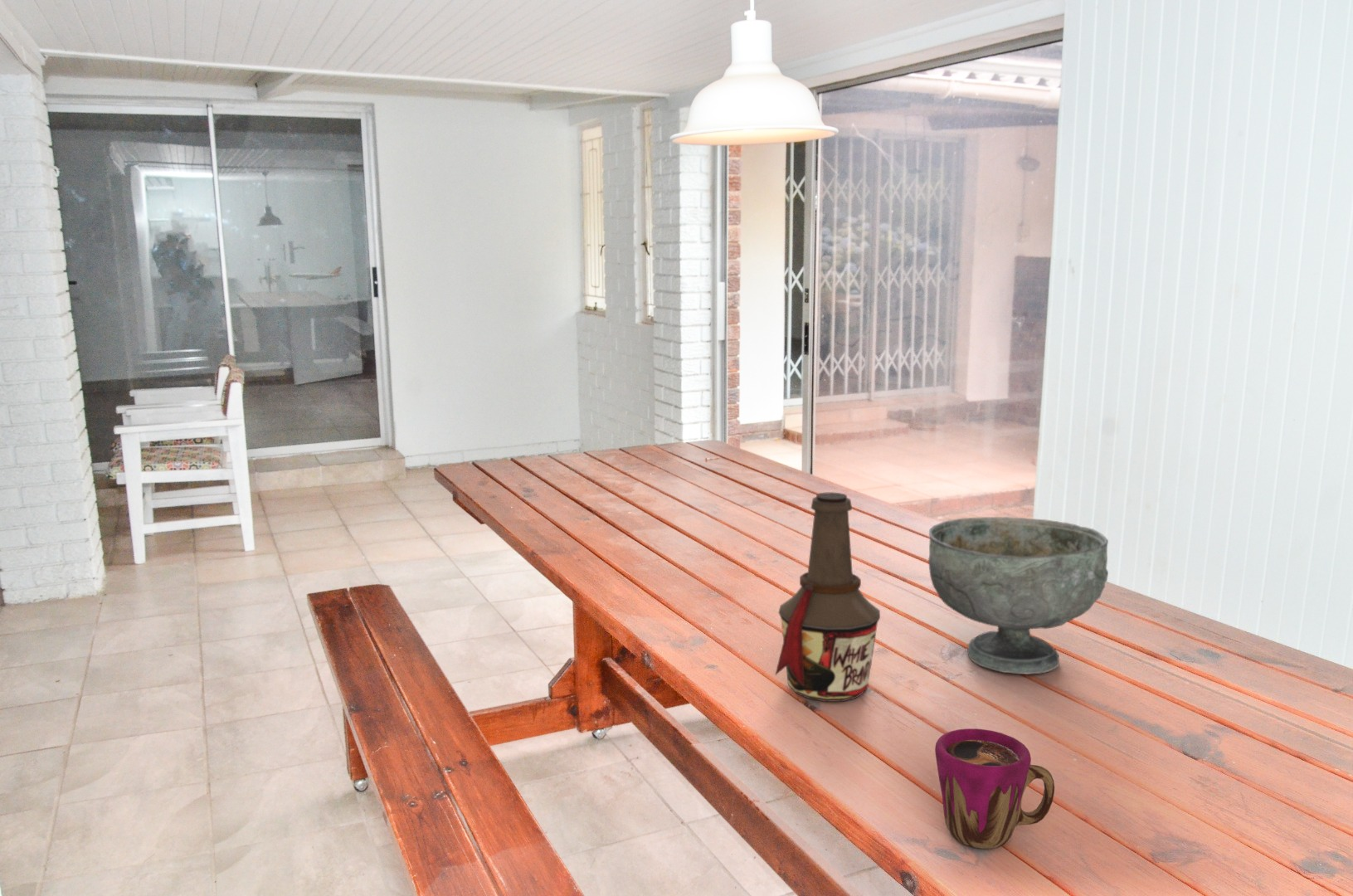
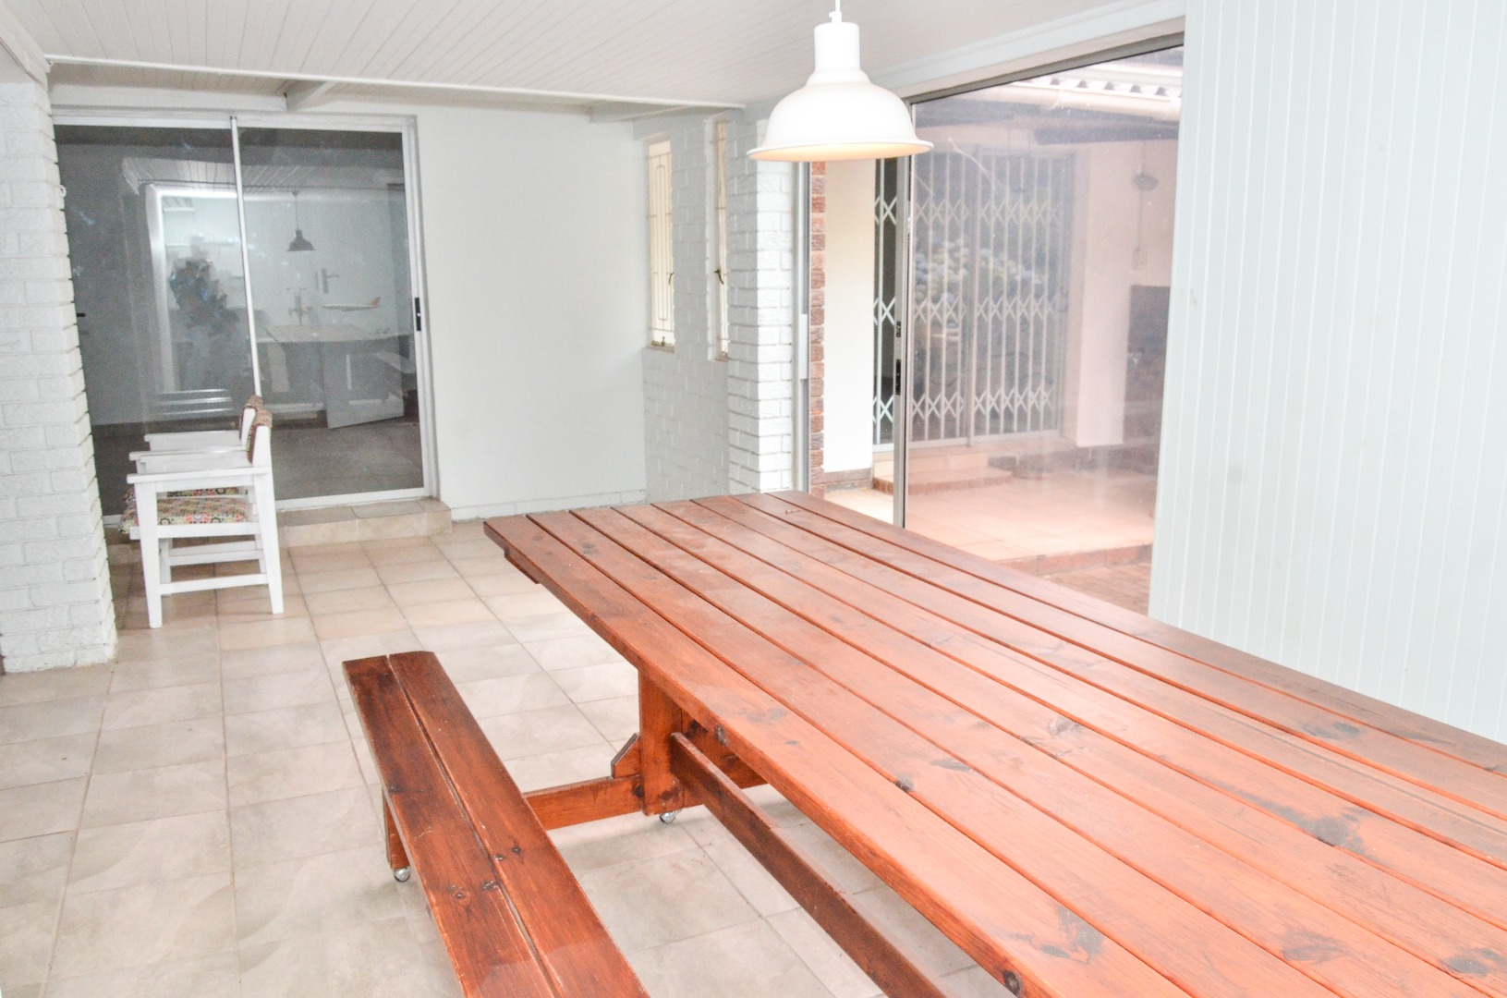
- decorative bowl (1013, 594)
- bottle (825, 593)
- cup (993, 791)
